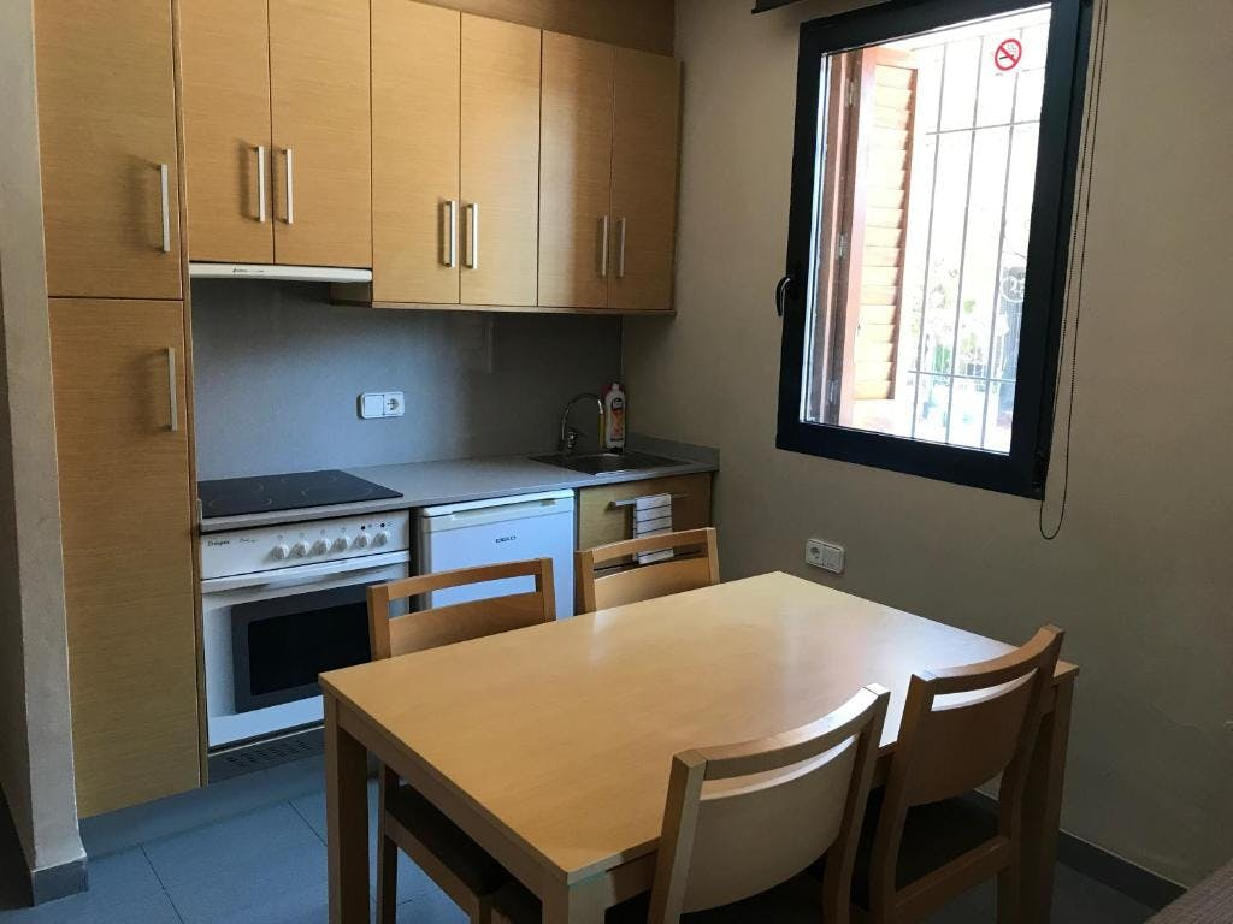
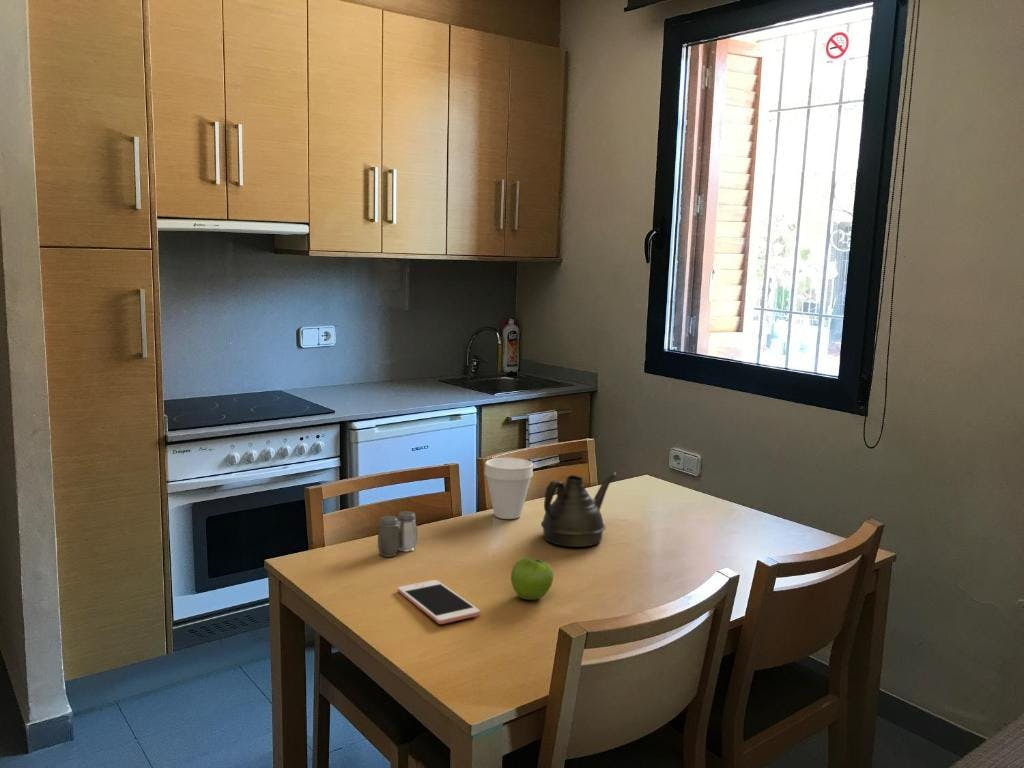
+ teapot (582, 505)
+ cup (508, 489)
+ salt and pepper shaker (397, 533)
+ cell phone (437, 600)
+ fruit (532, 577)
